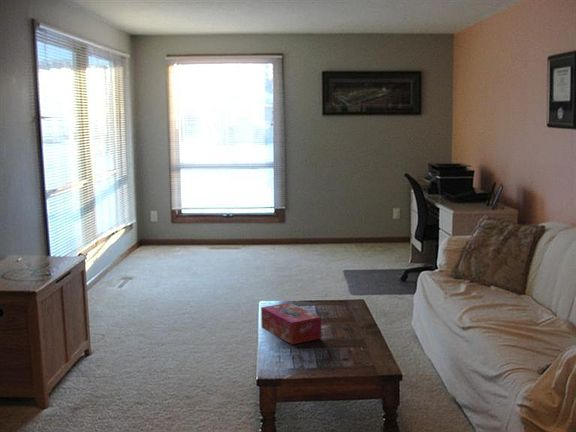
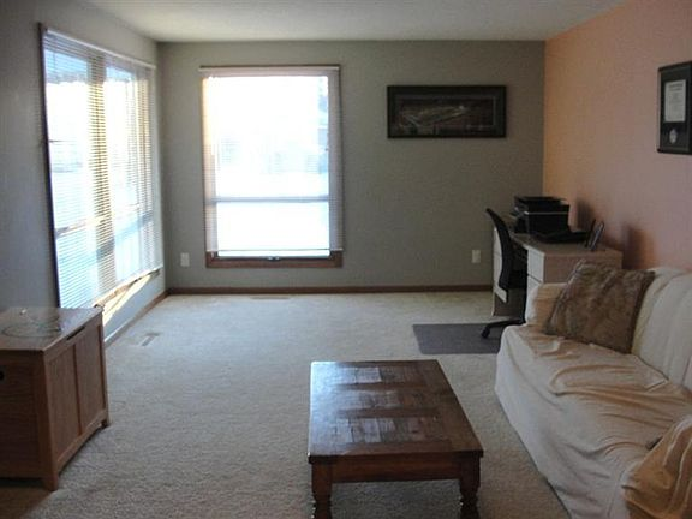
- tissue box (290, 322)
